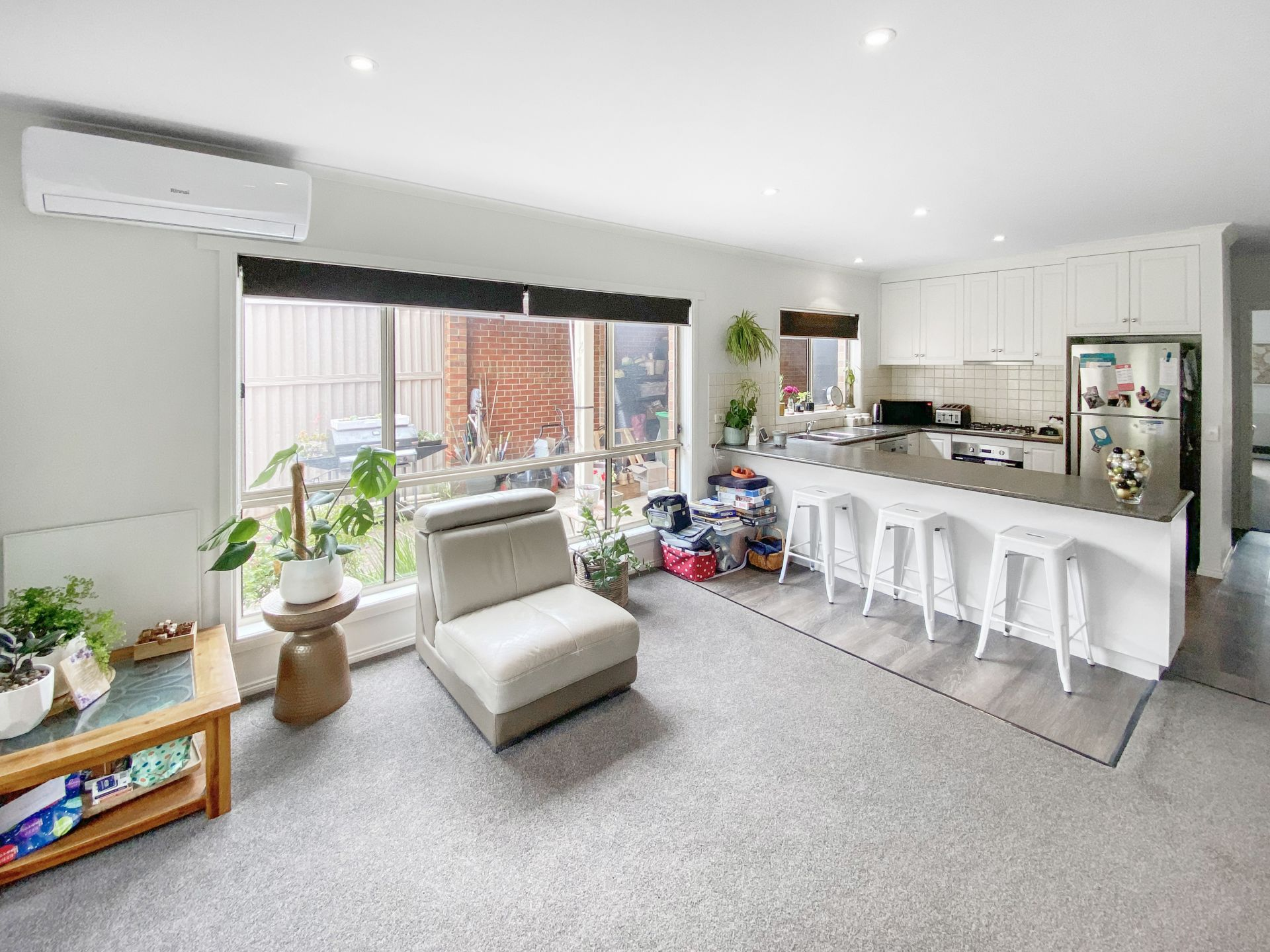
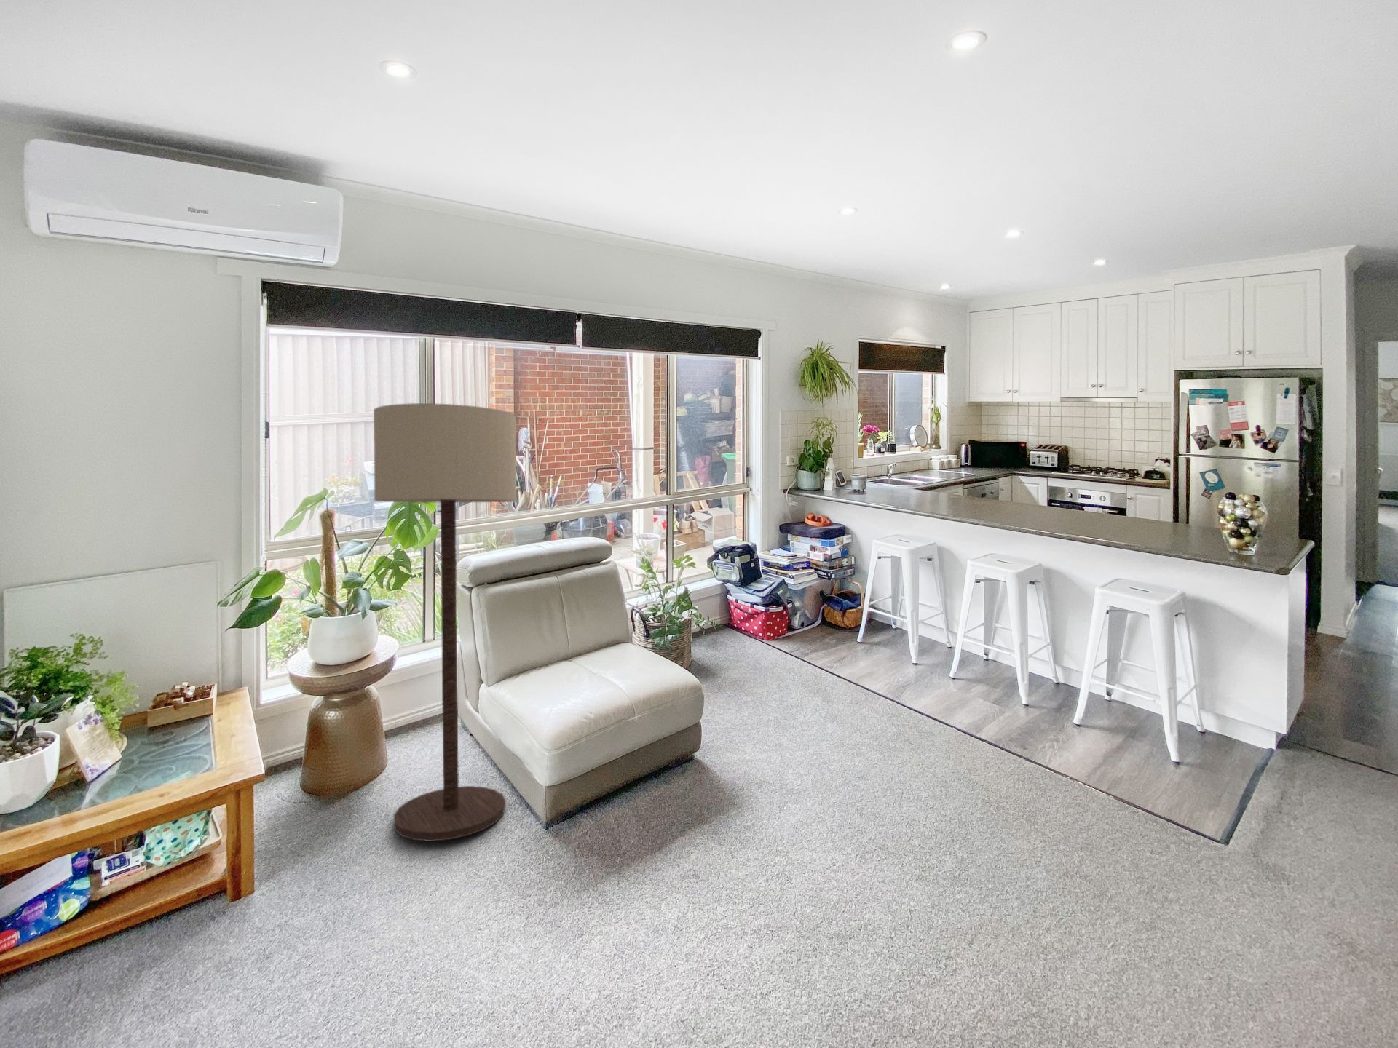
+ floor lamp (448, 615)
